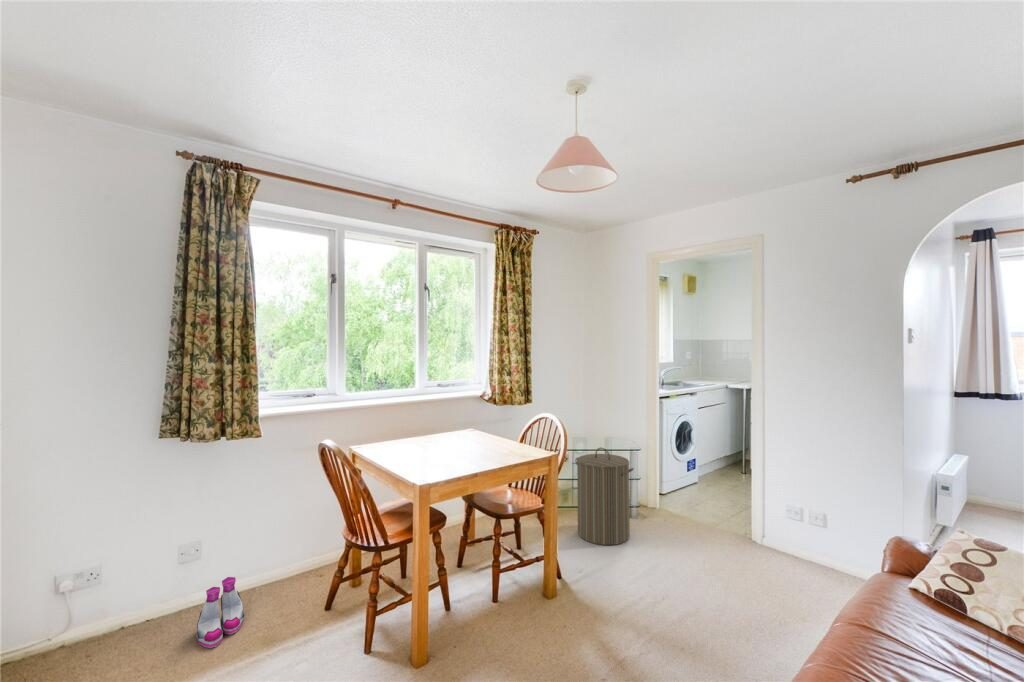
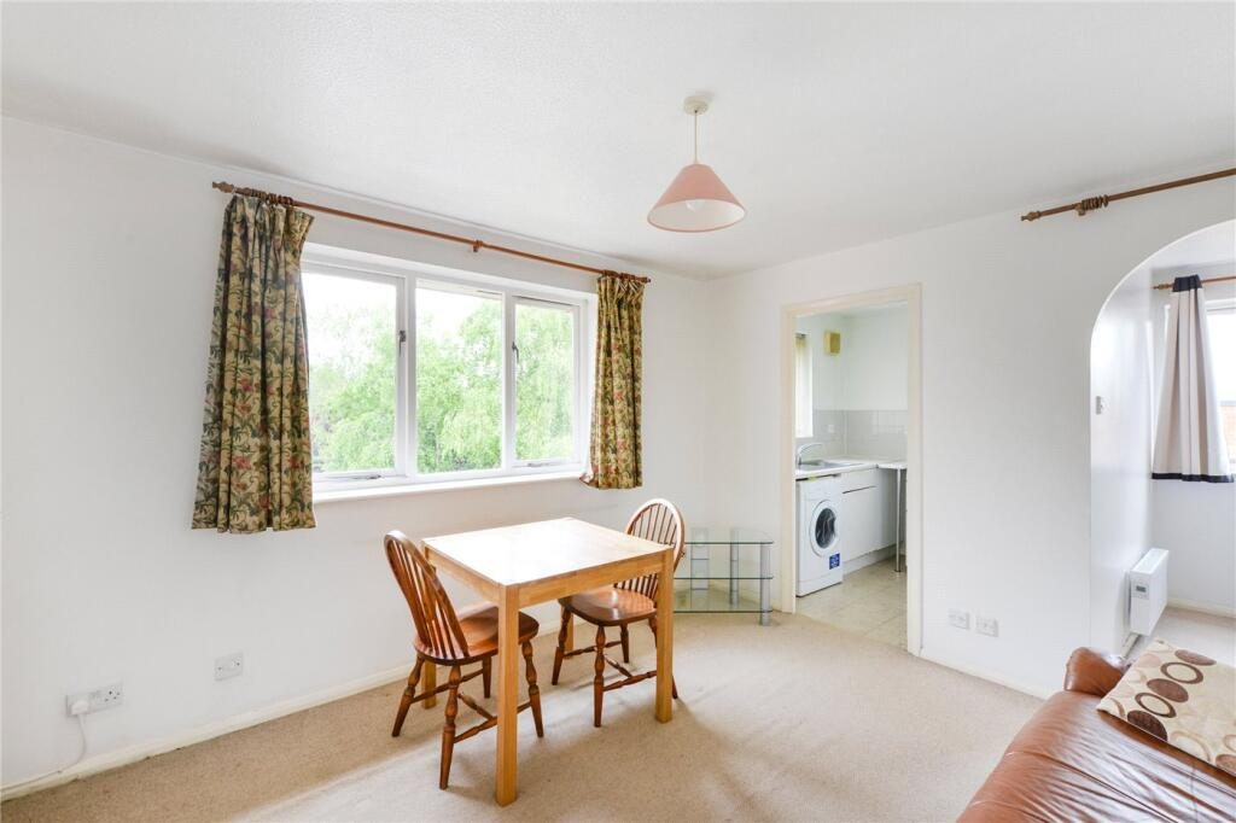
- boots (221, 606)
- laundry hamper (603, 491)
